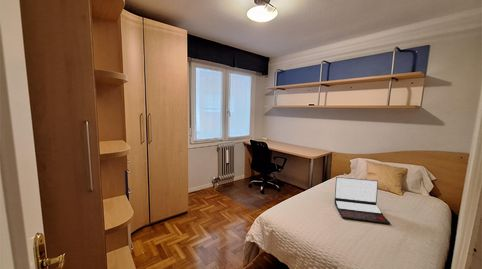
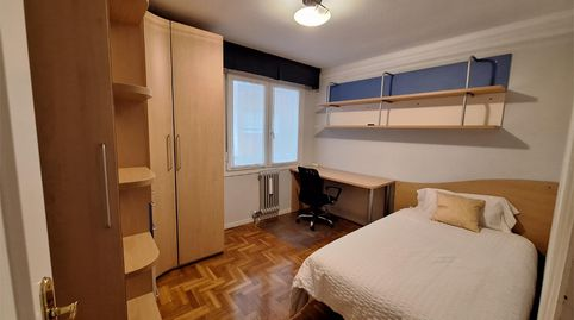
- laptop (360, 198)
